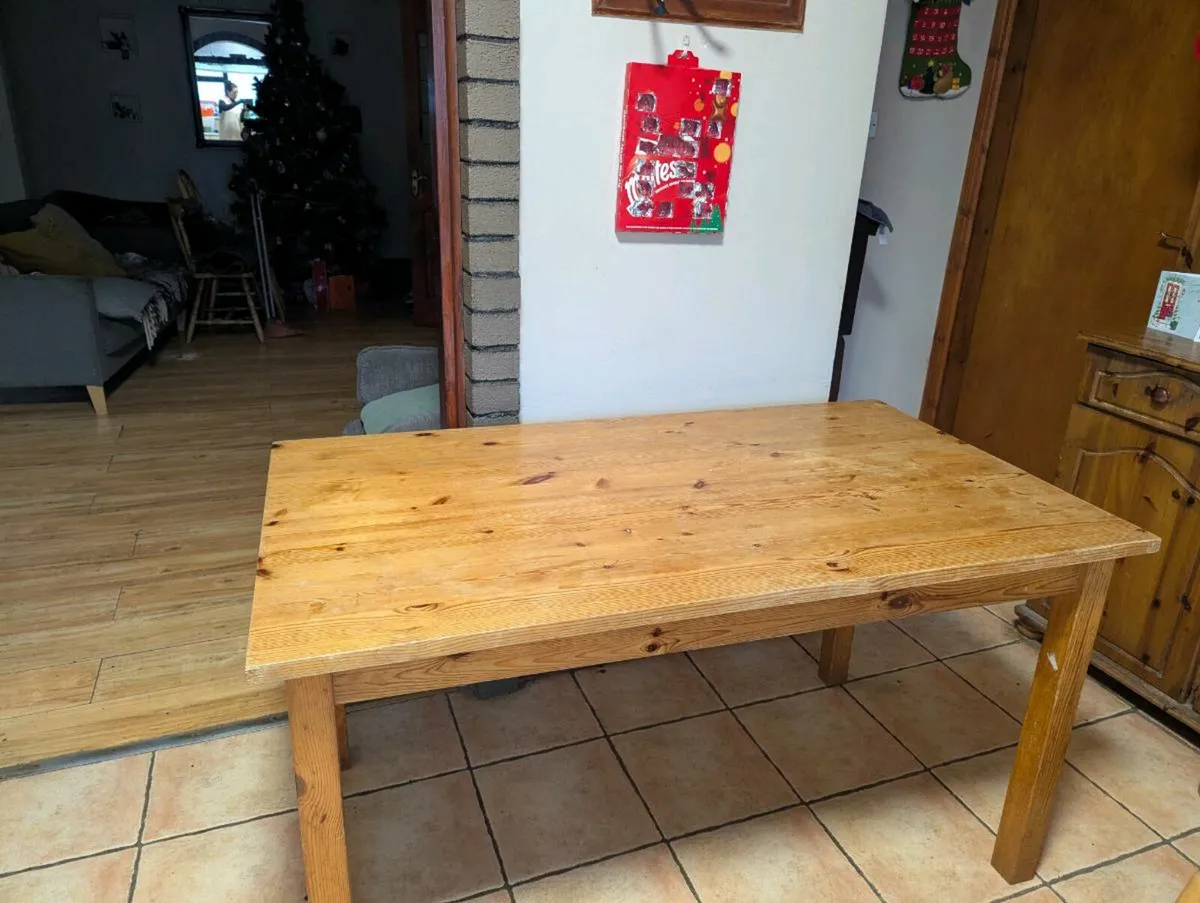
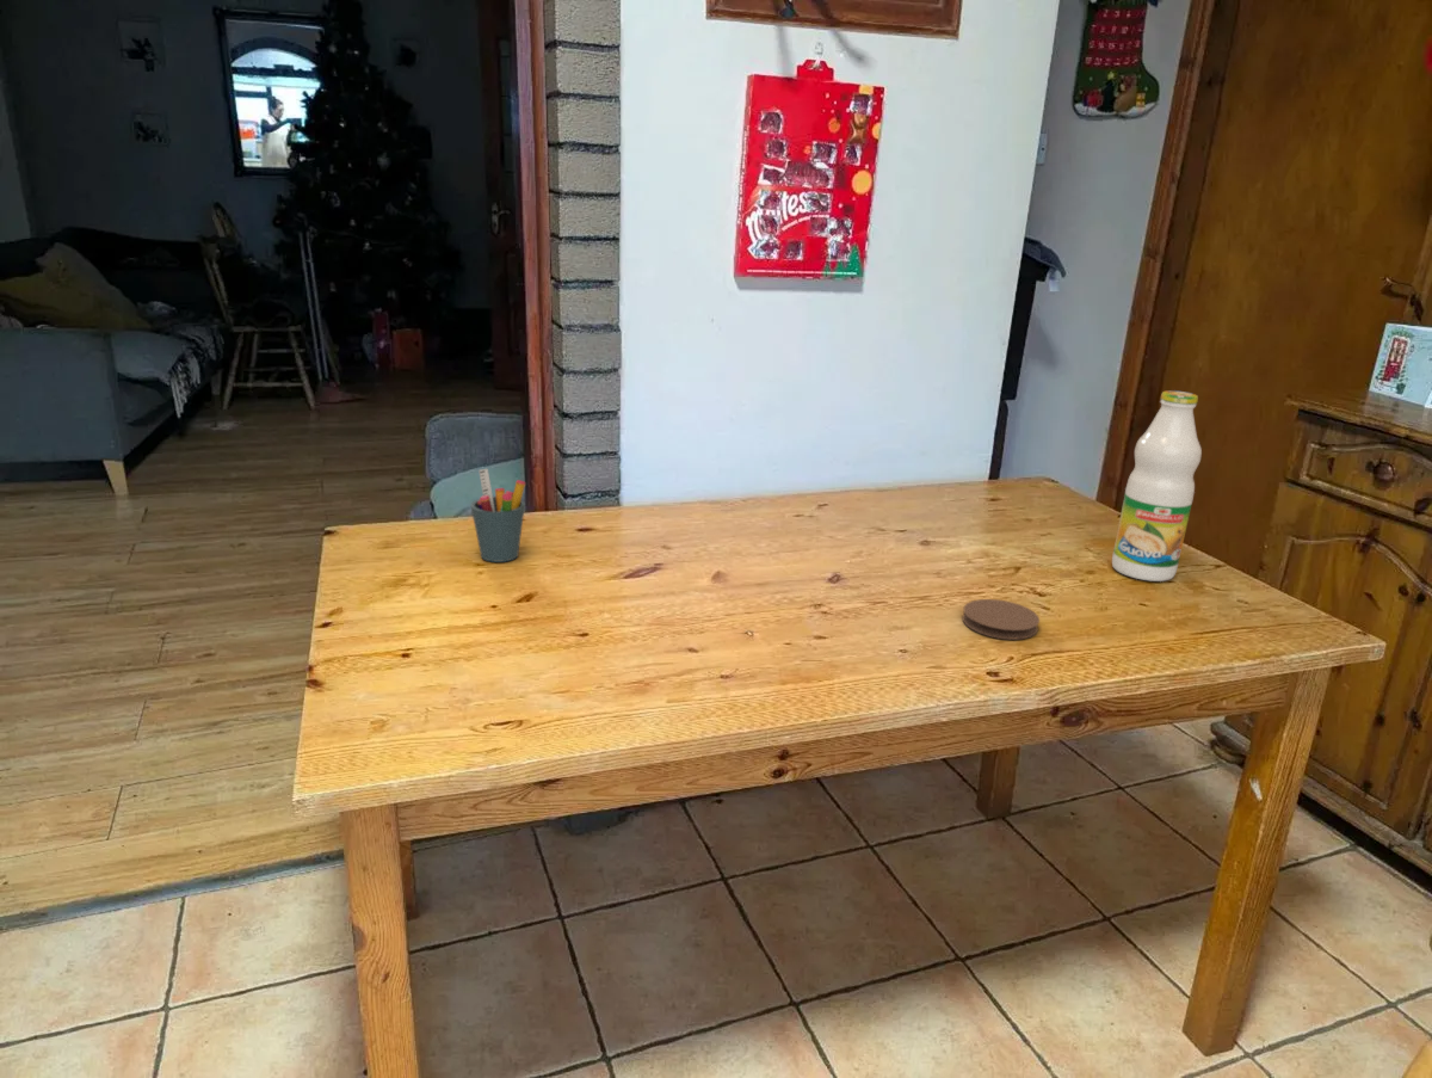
+ pen holder (499, 516)
+ bottle (1160, 485)
+ coaster (1000, 618)
